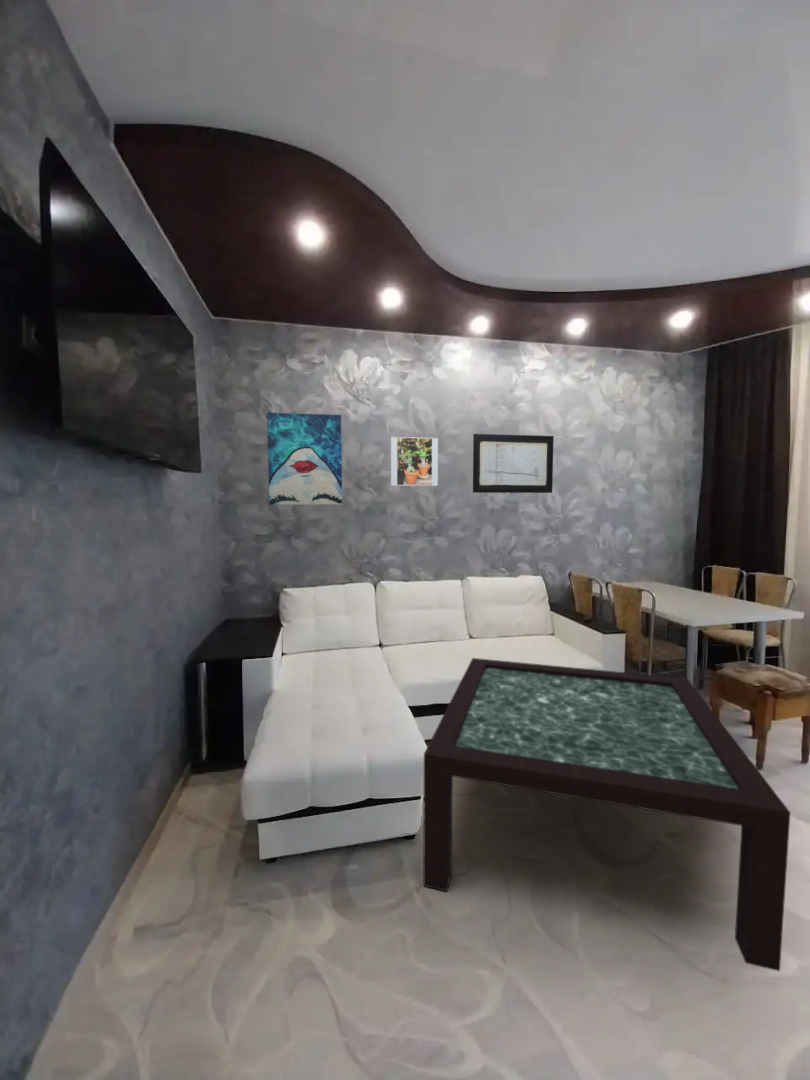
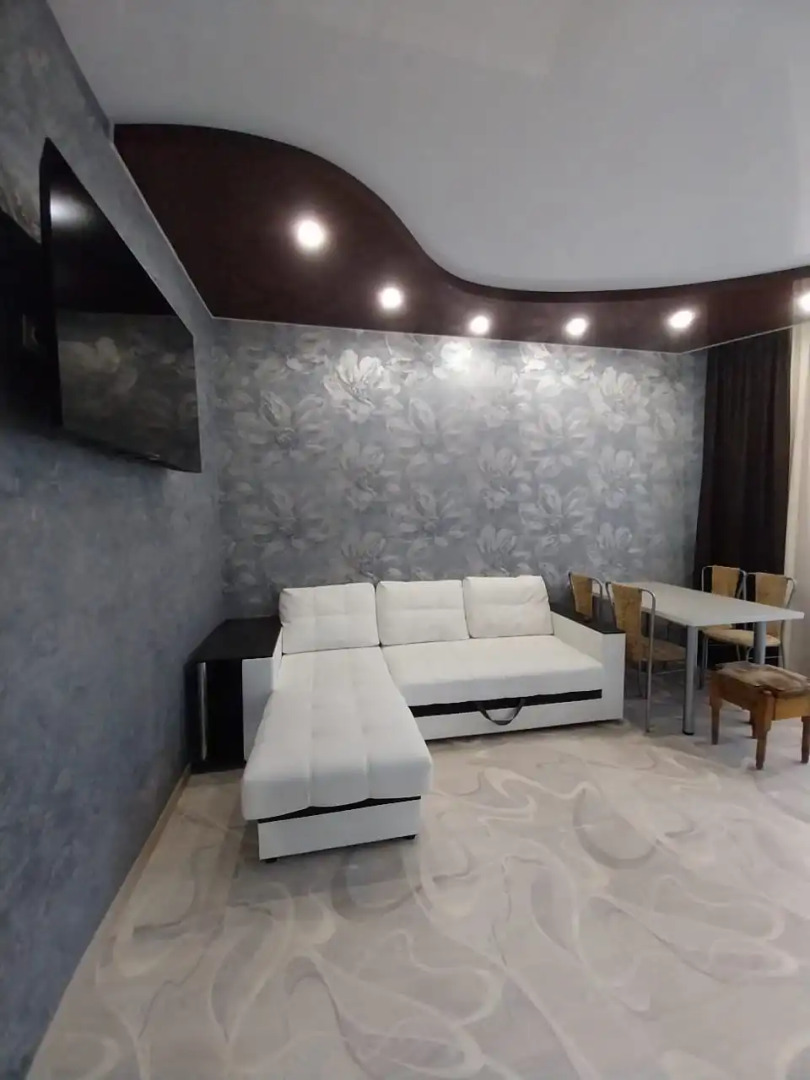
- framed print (414, 461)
- wall art (513, 464)
- wall art (305, 459)
- coffee table (577, 765)
